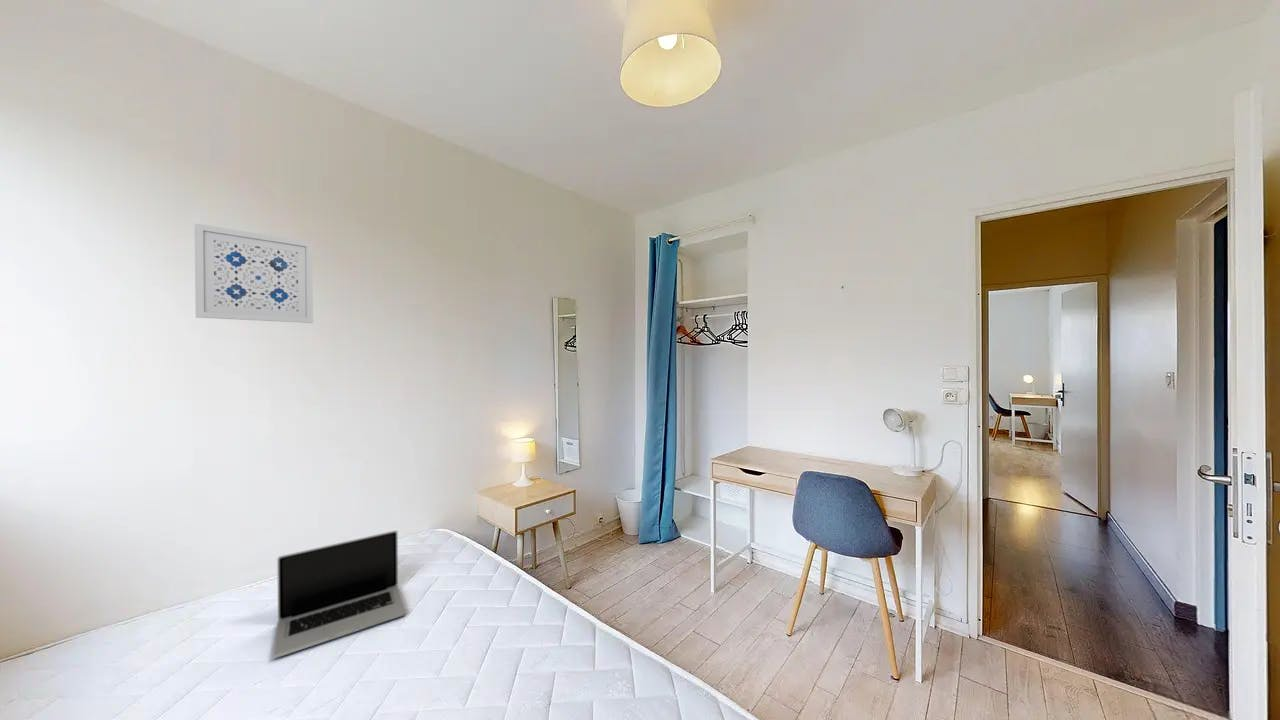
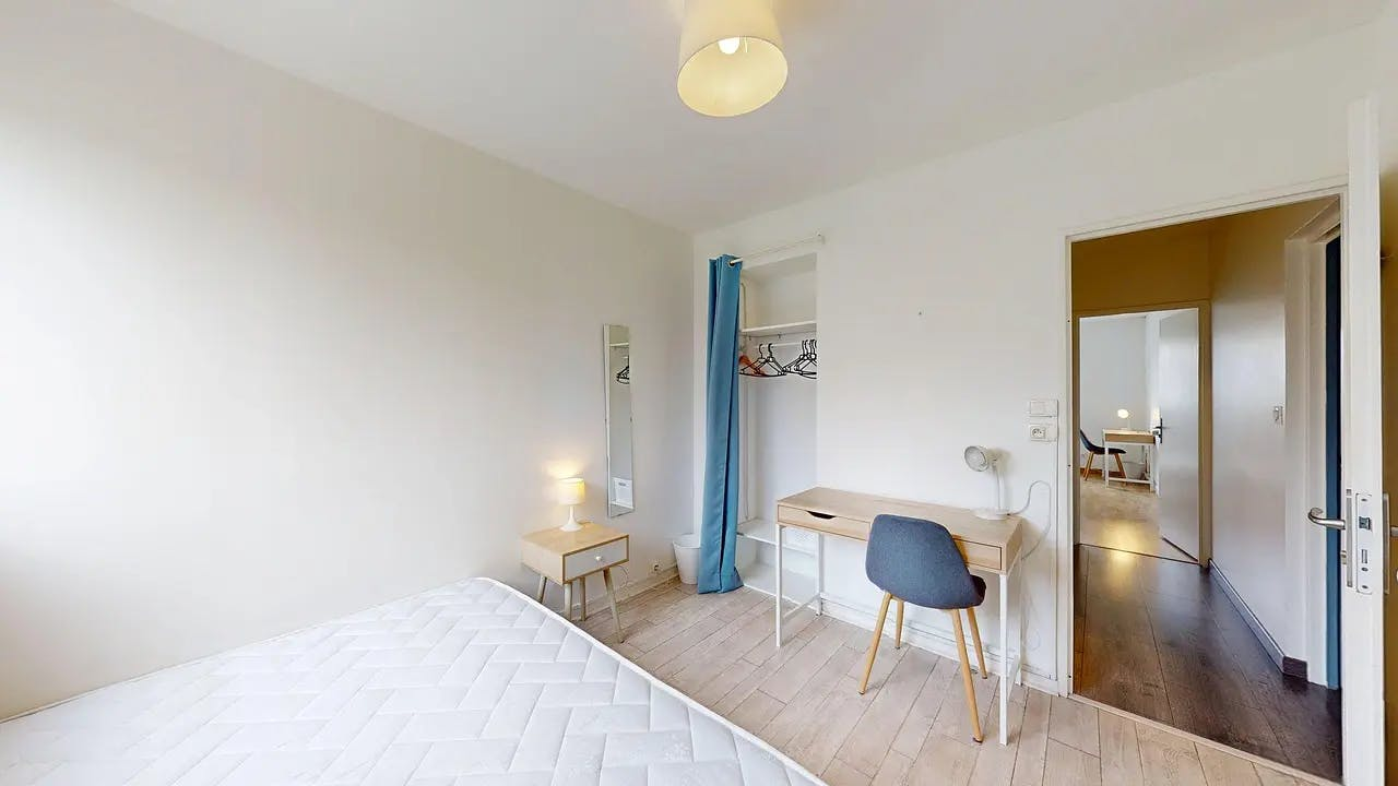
- wall art (258, 277)
- laptop (343, 586)
